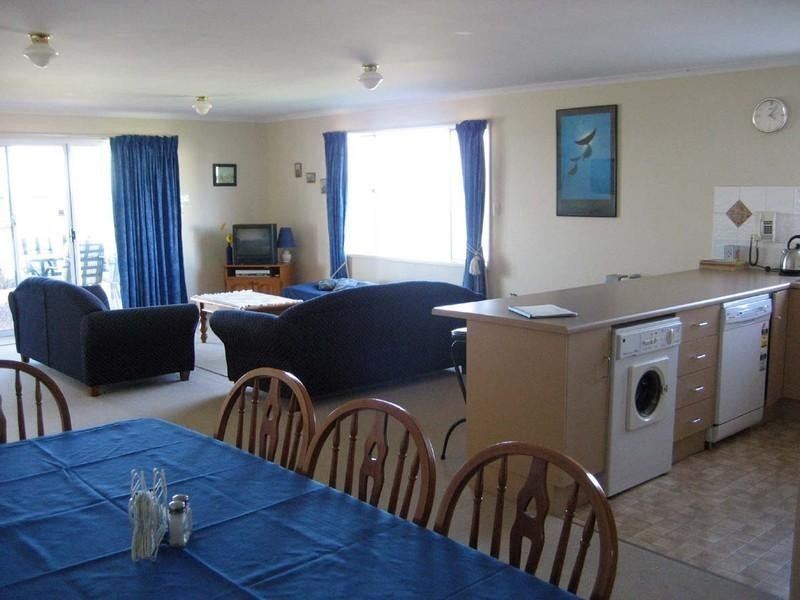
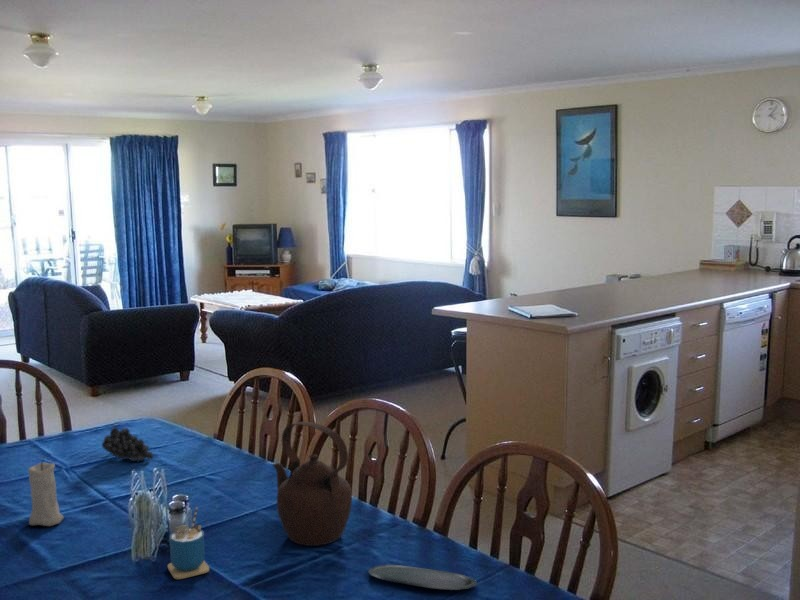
+ oval tray (421, 576)
+ fruit (124, 443)
+ cup (187, 540)
+ candle (44, 491)
+ teapot (307, 477)
